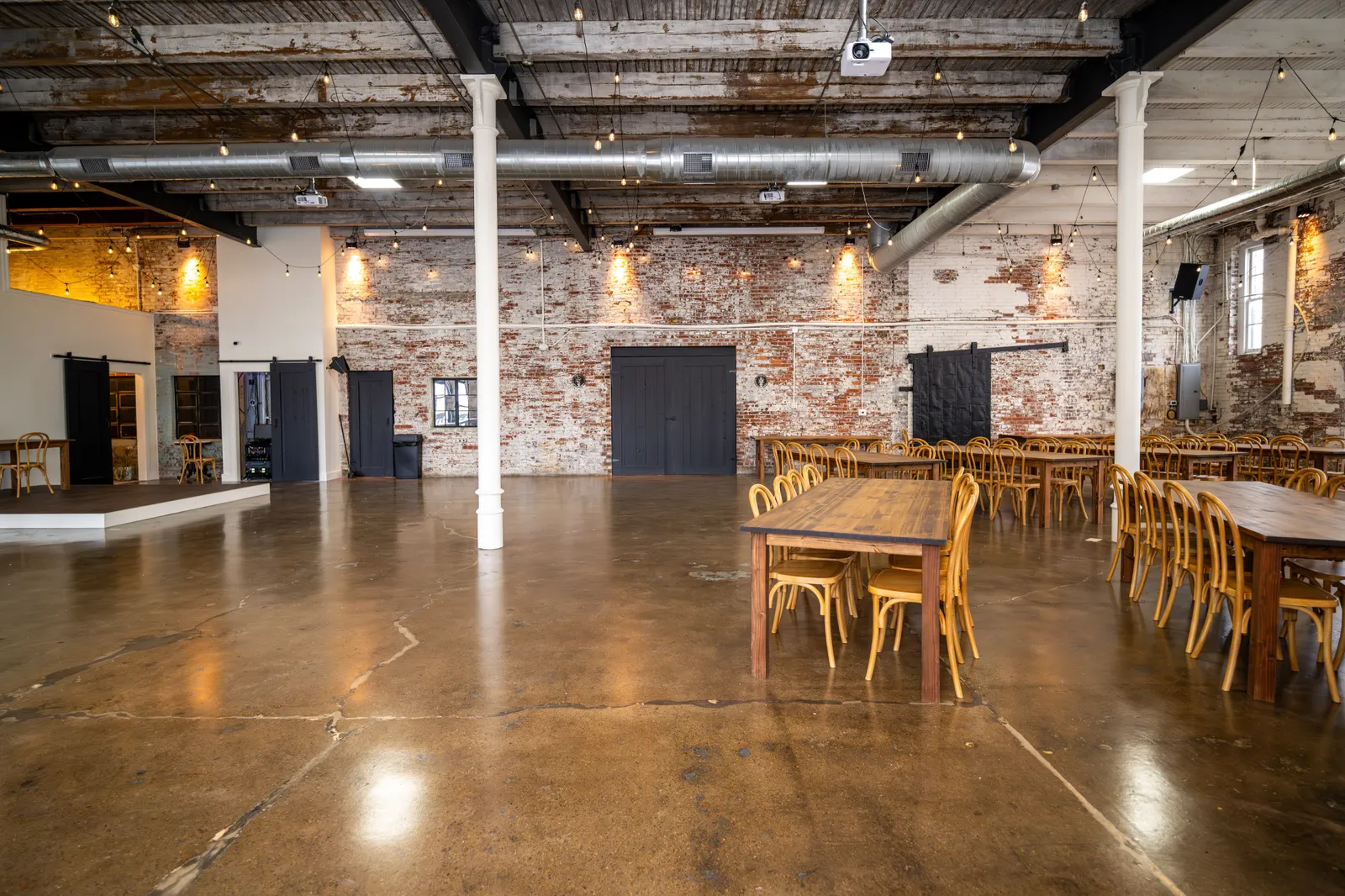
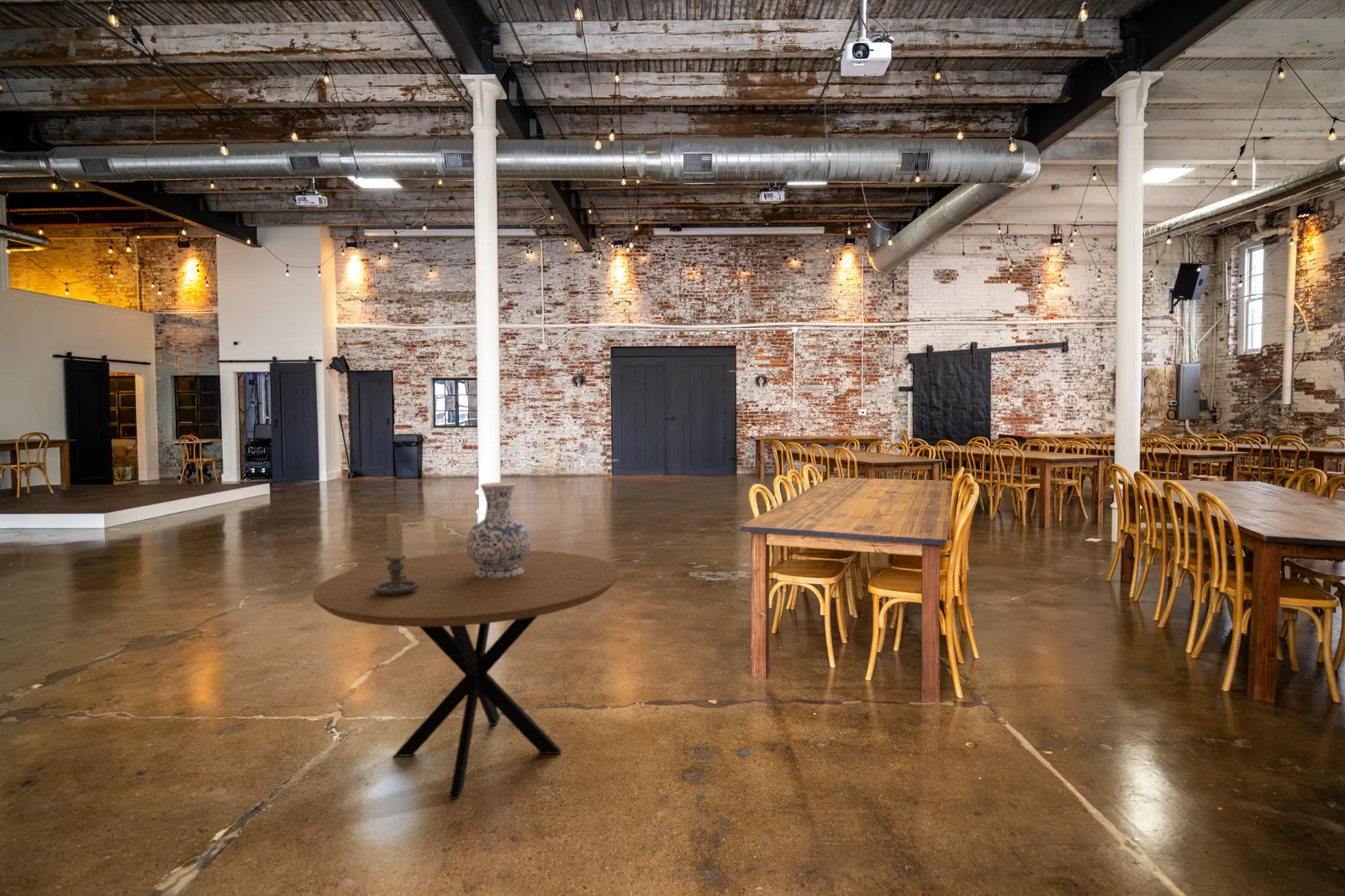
+ candle holder (397, 551)
+ vase (498, 527)
+ dining table (476, 665)
